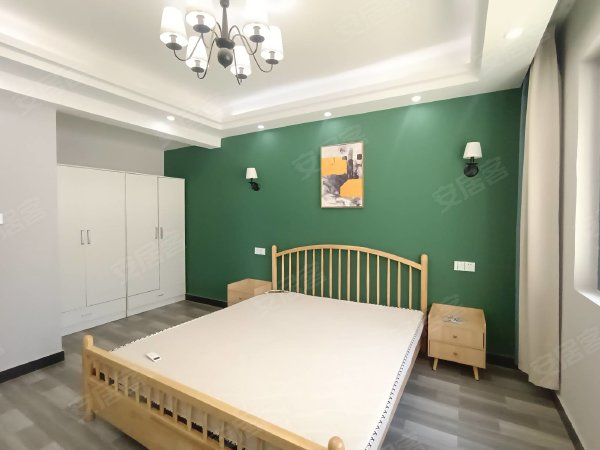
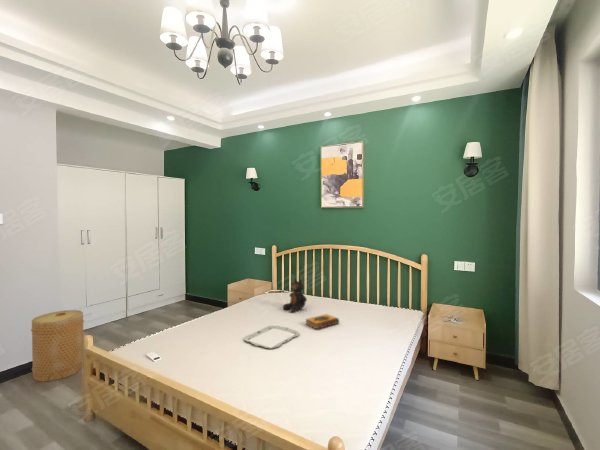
+ teddy bear (294, 294)
+ hardback book (322, 321)
+ basket (58, 343)
+ serving tray (267, 331)
